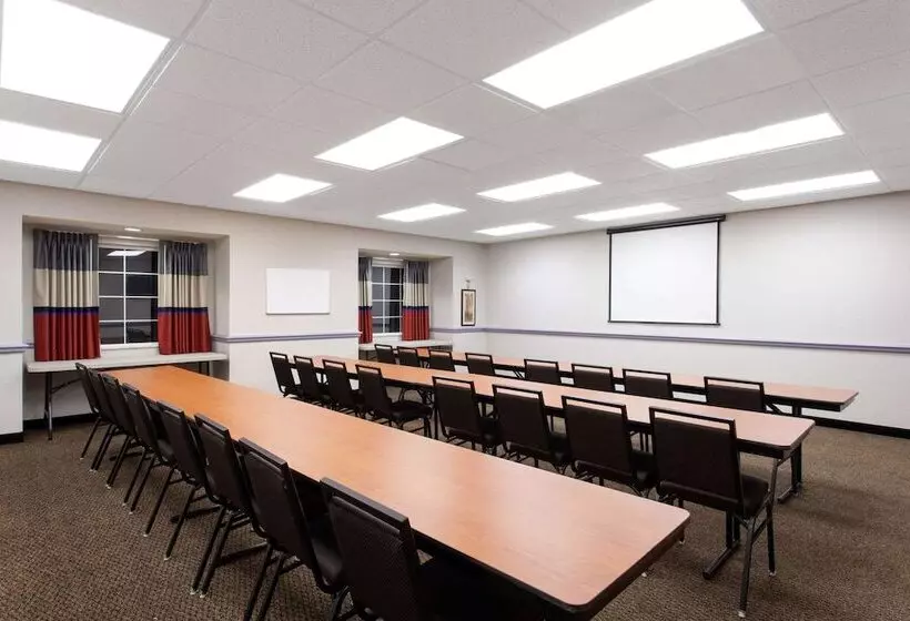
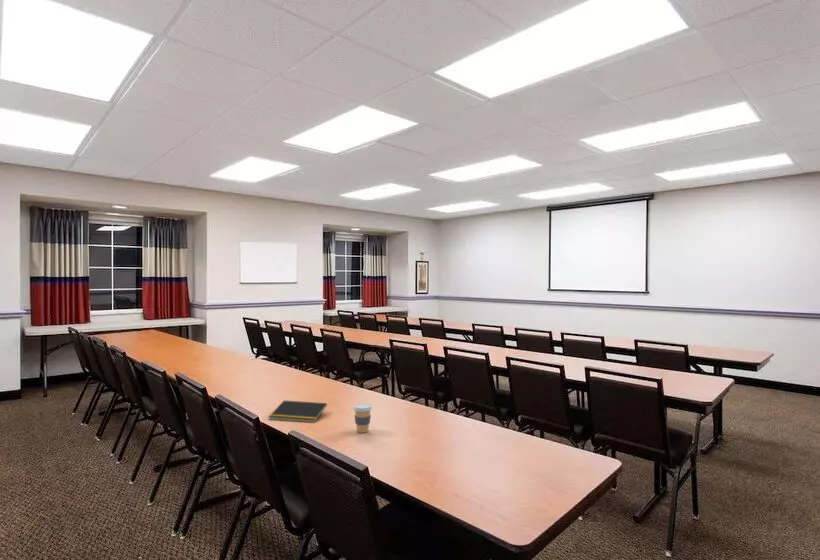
+ notepad (298, 411)
+ coffee cup (362, 418)
